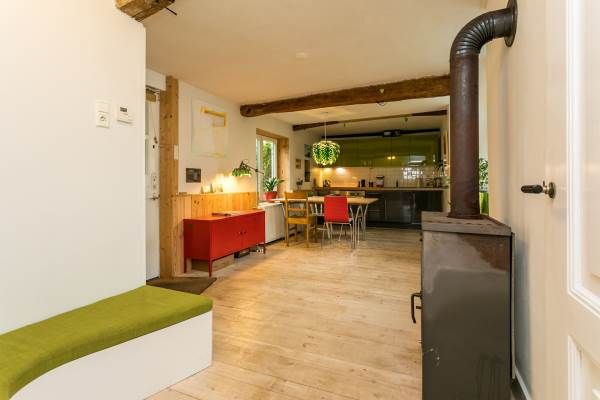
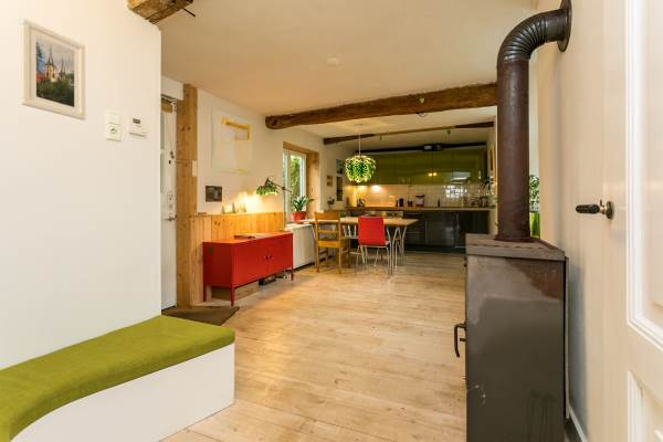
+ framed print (55, 73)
